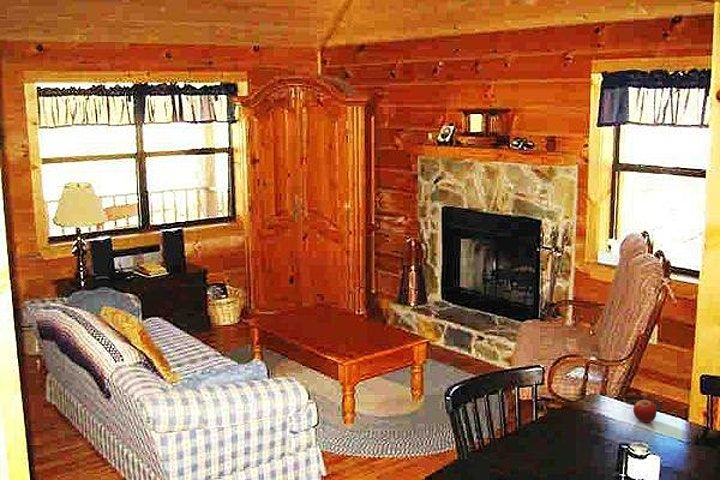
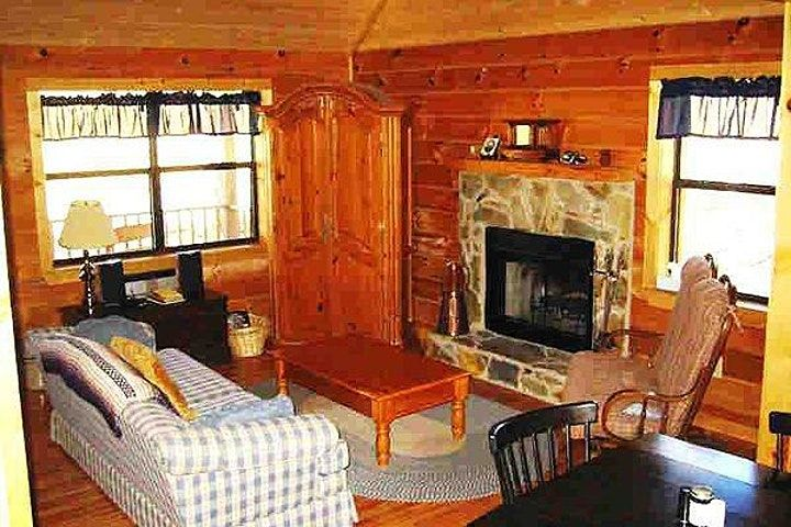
- fruit (644, 410)
